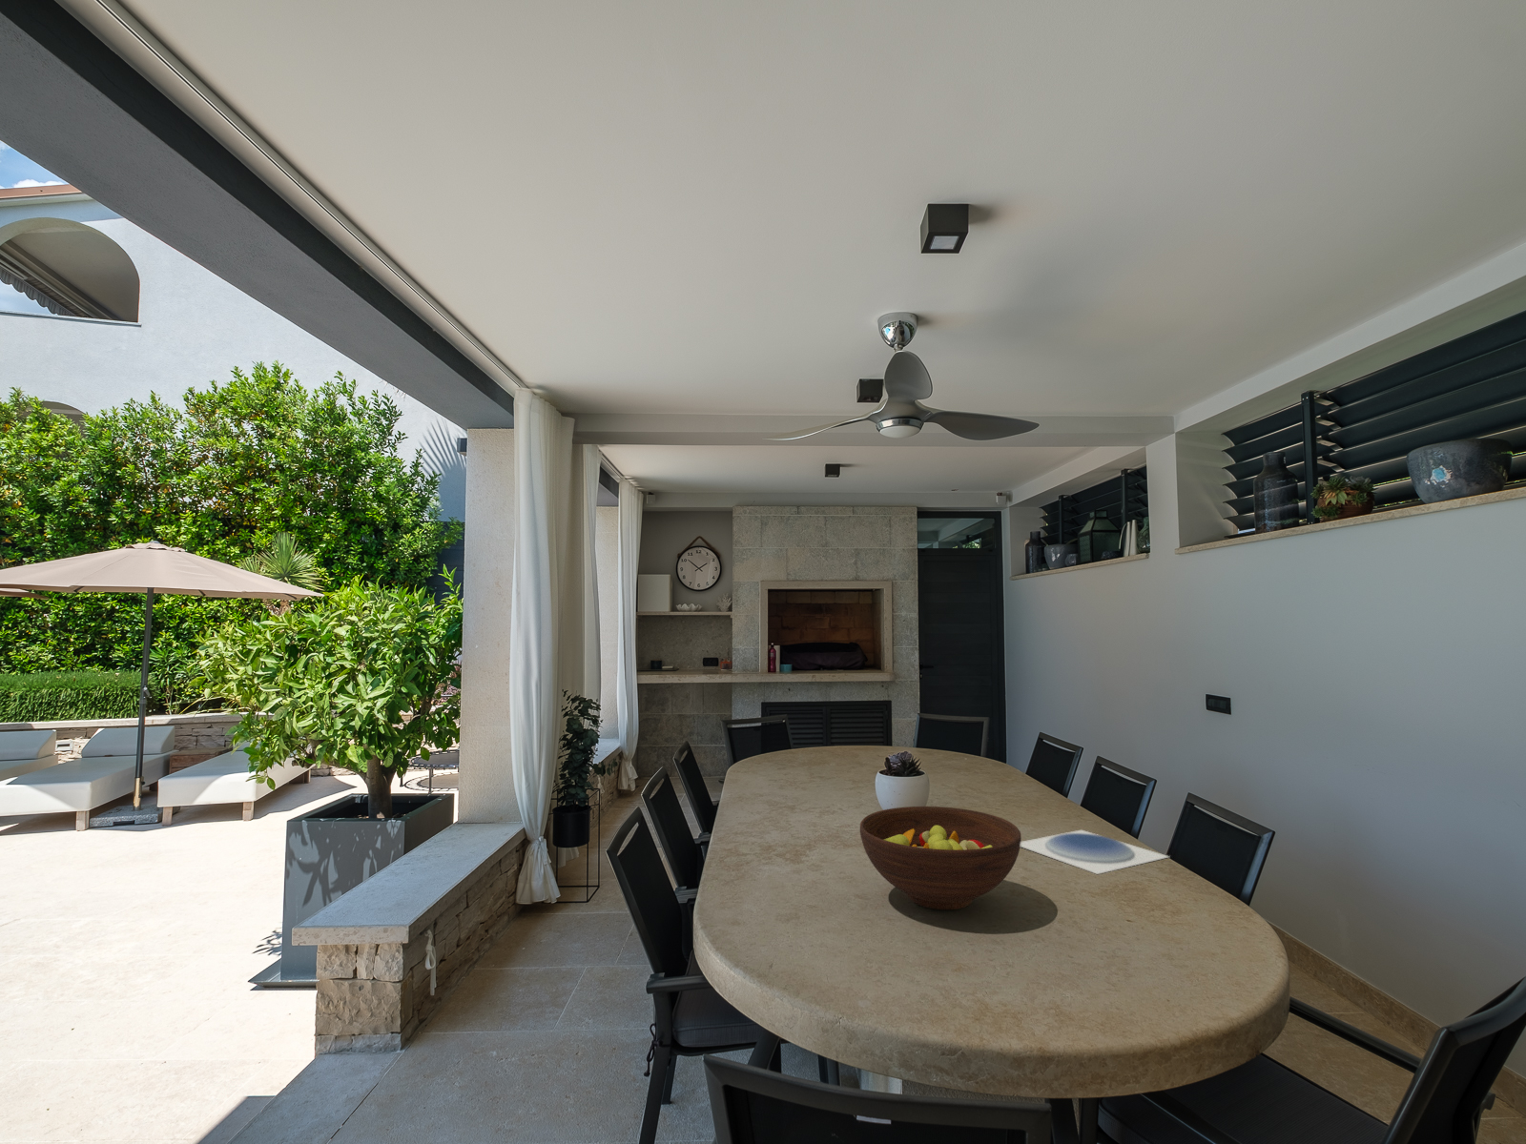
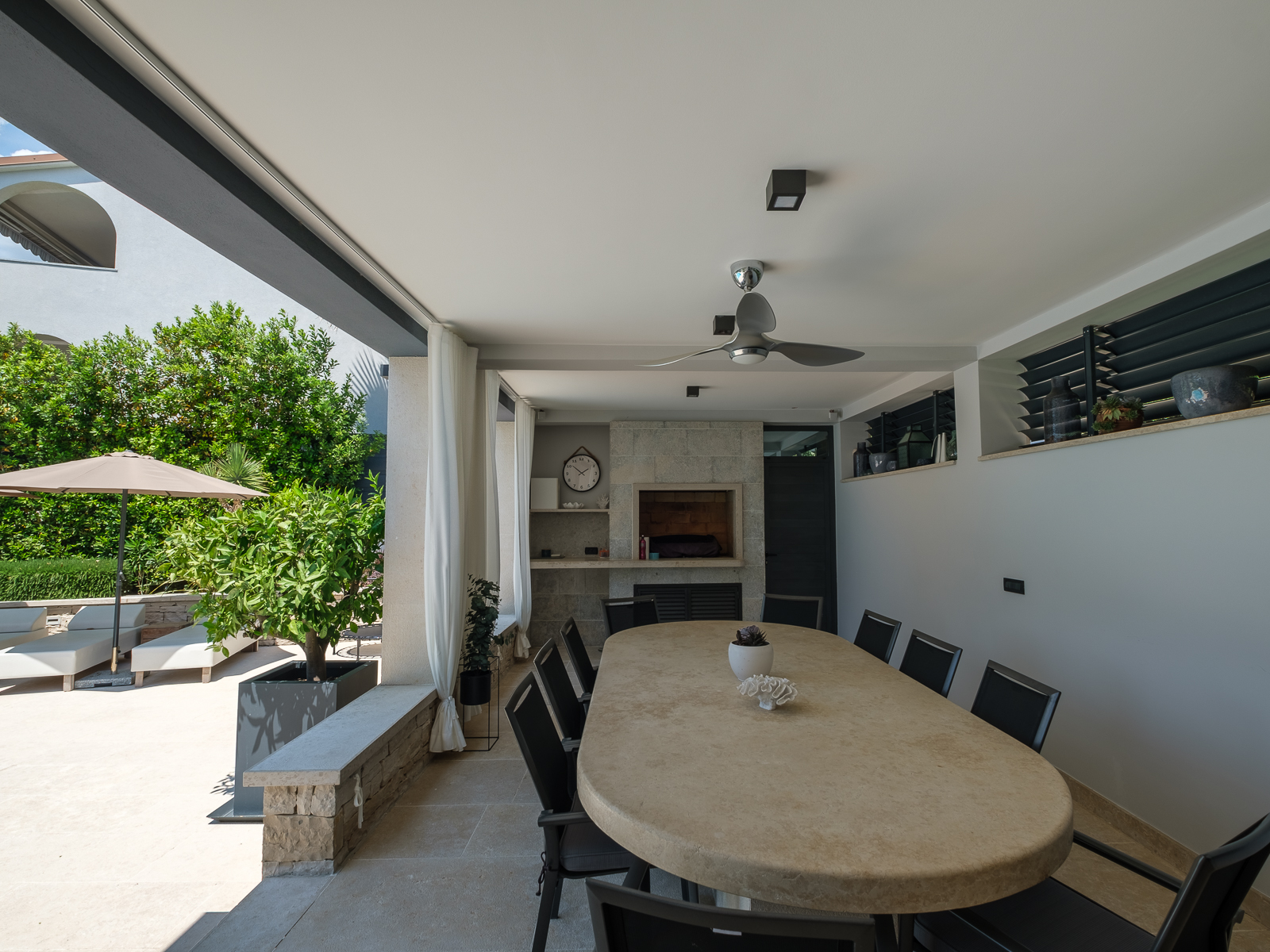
- plate (1089, 845)
- fruit bowl (938, 863)
